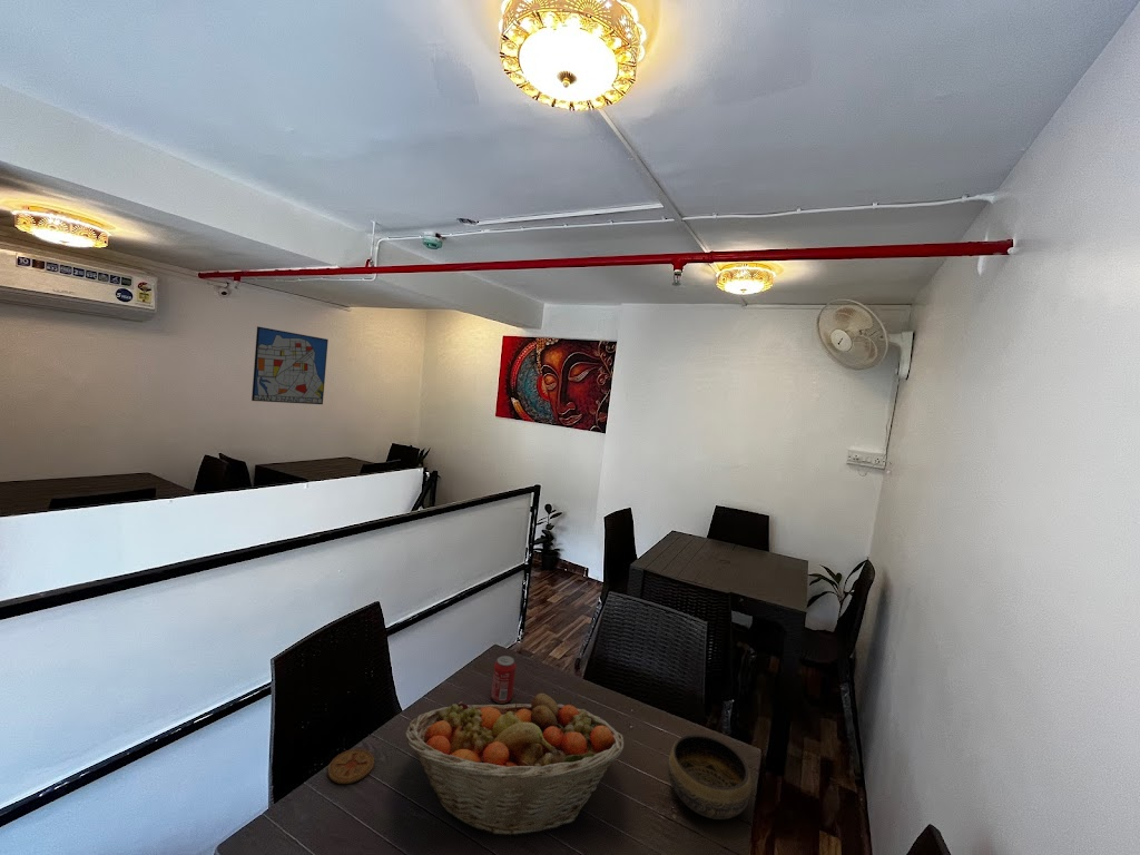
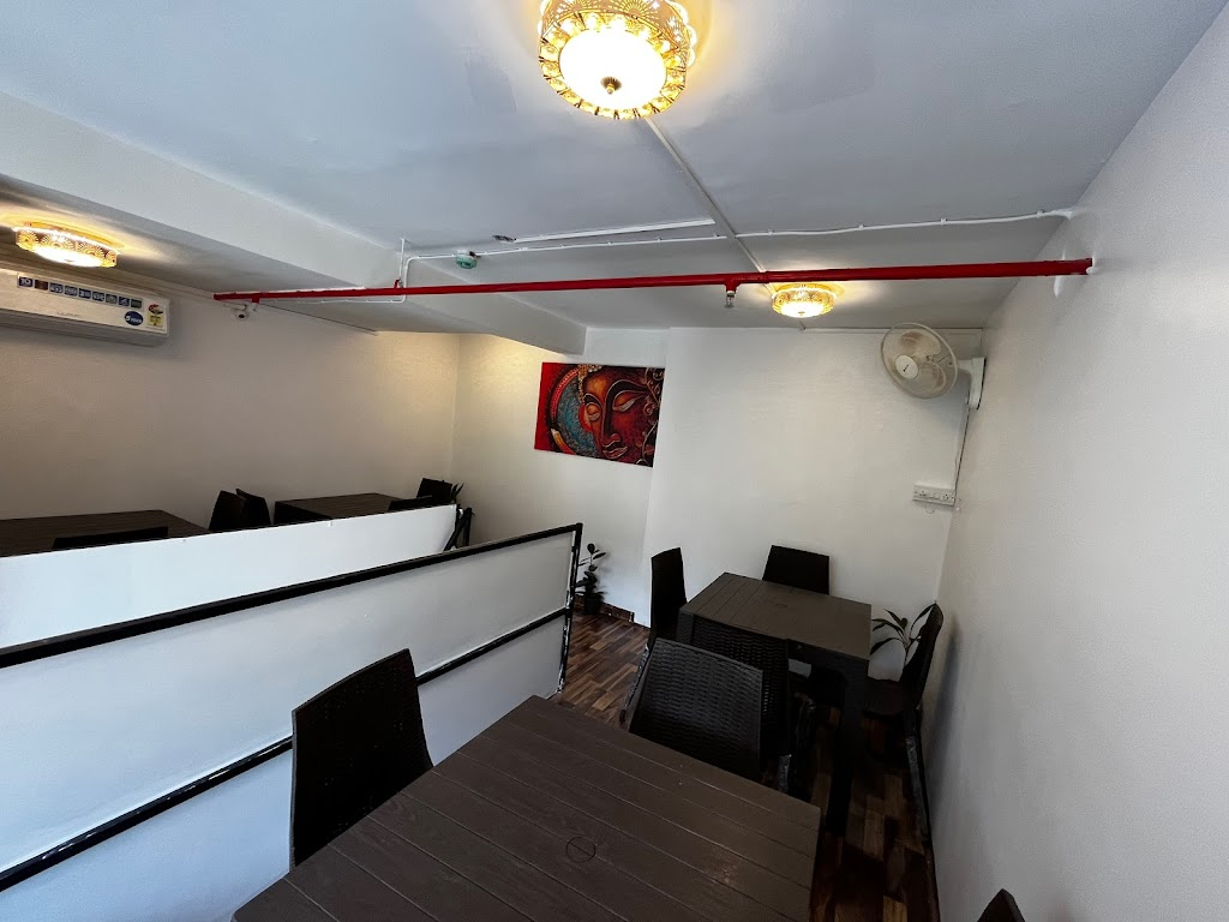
- wall art (292, 367)
- bowl (707, 778)
- fruit basket (514, 748)
- coaster (351, 765)
- beverage can (503, 678)
